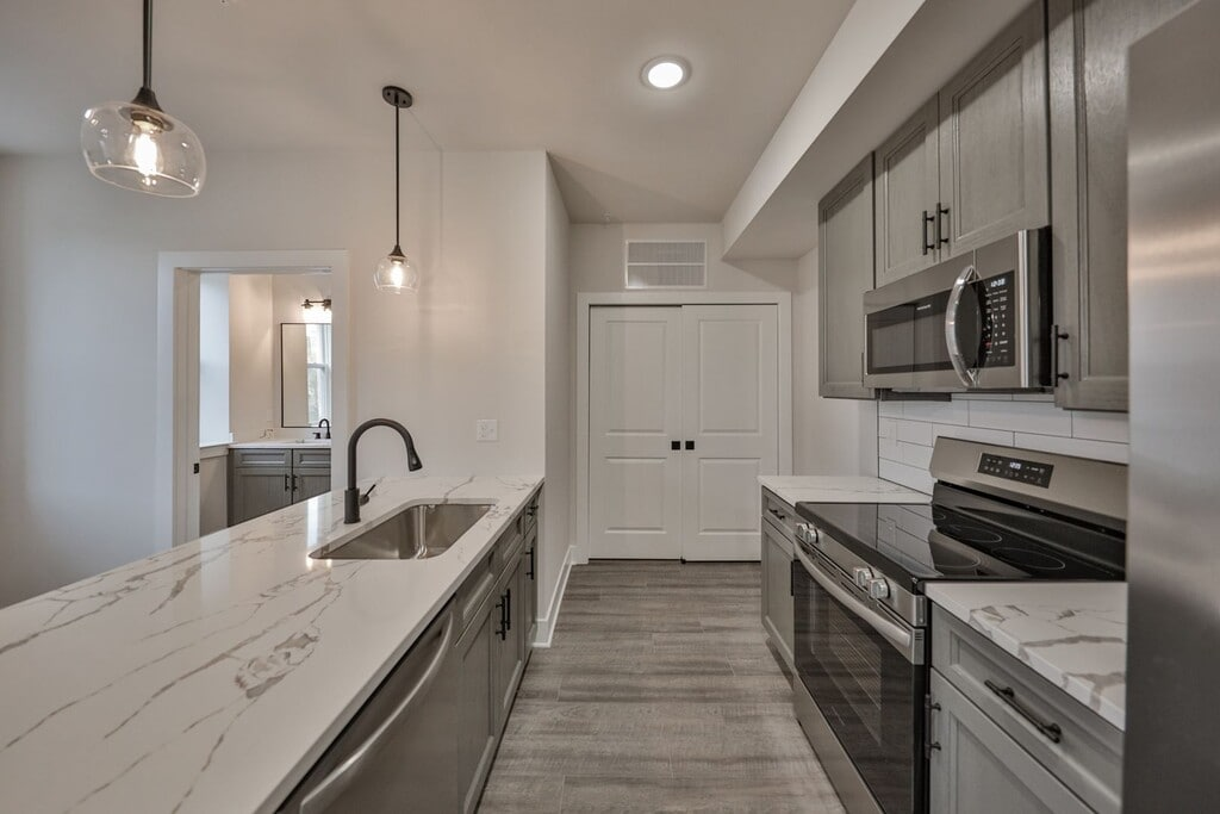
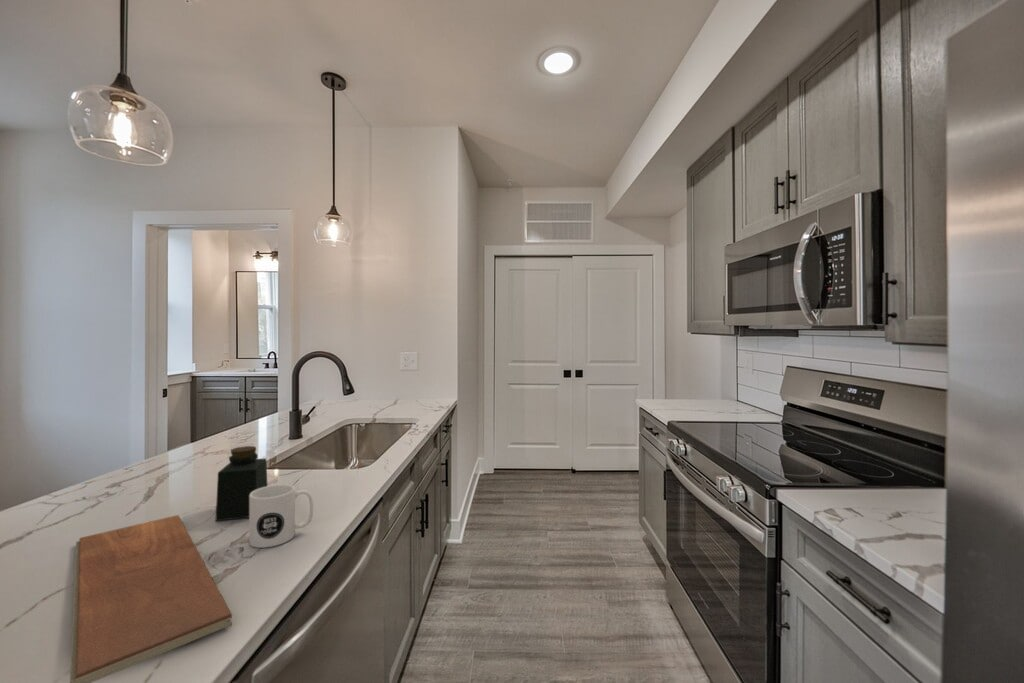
+ chopping board (141, 574)
+ mug (282, 512)
+ bottle (243, 479)
